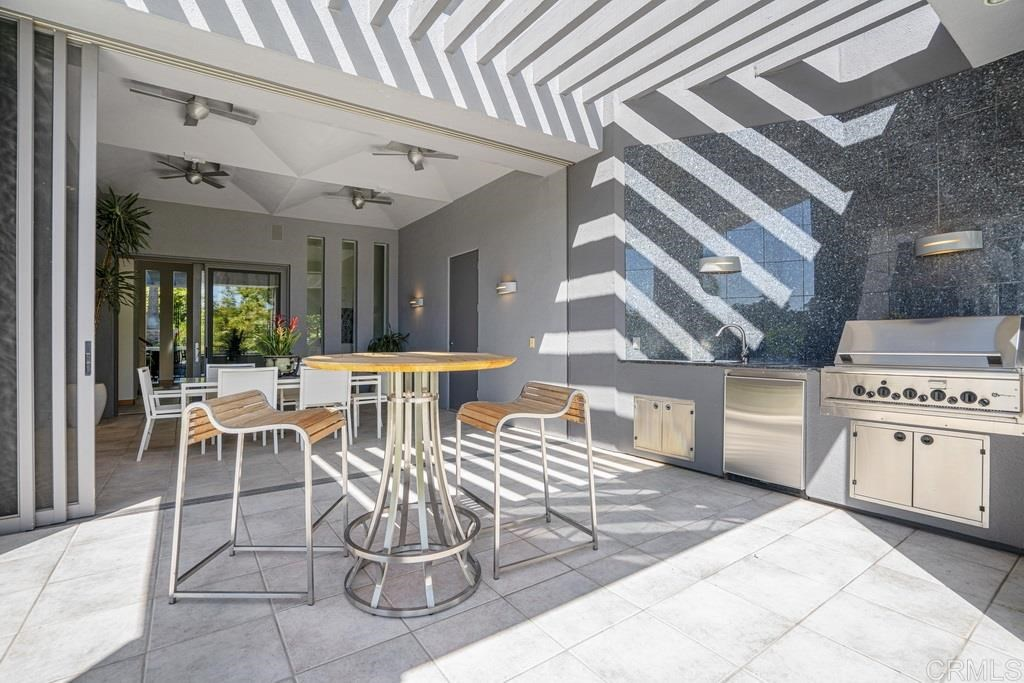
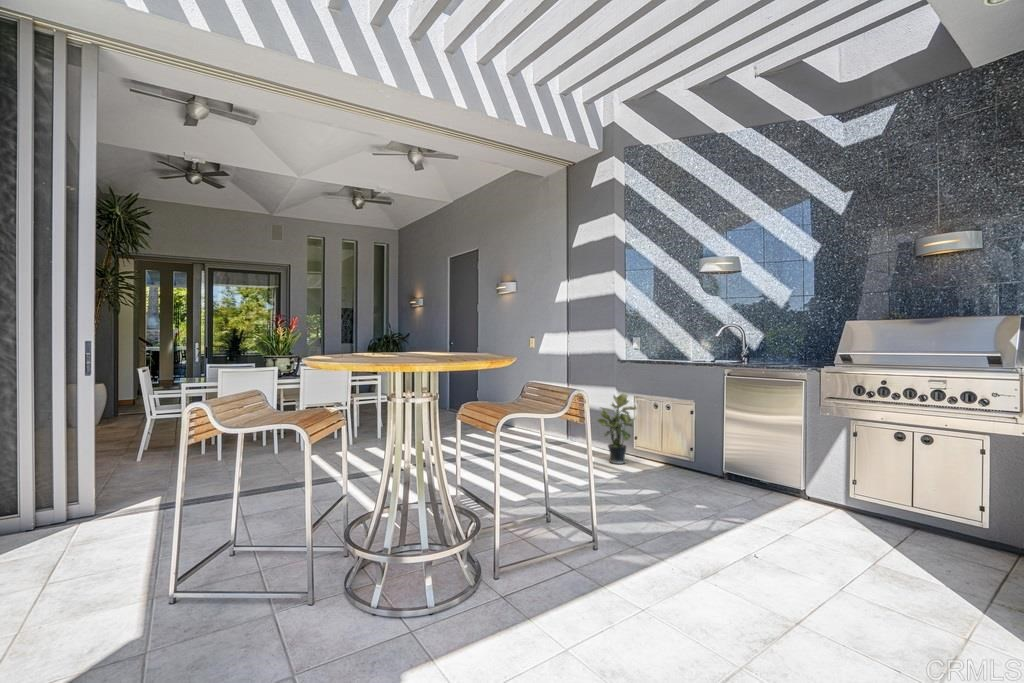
+ potted plant (617, 427)
